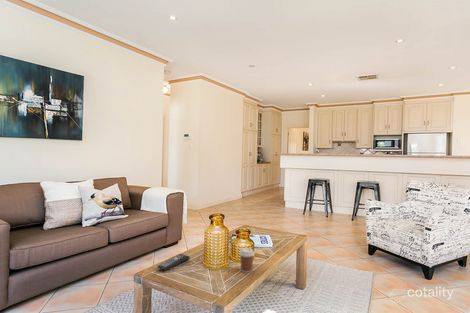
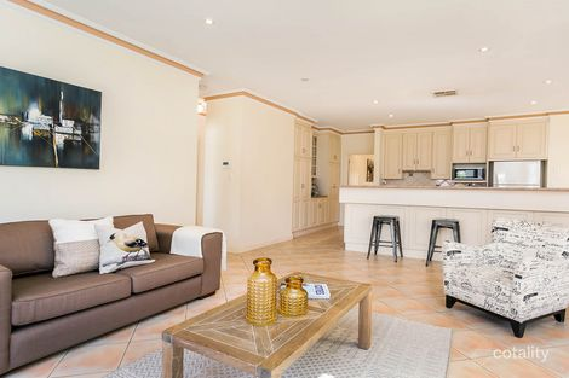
- remote control (174, 261)
- coffee cup (246, 260)
